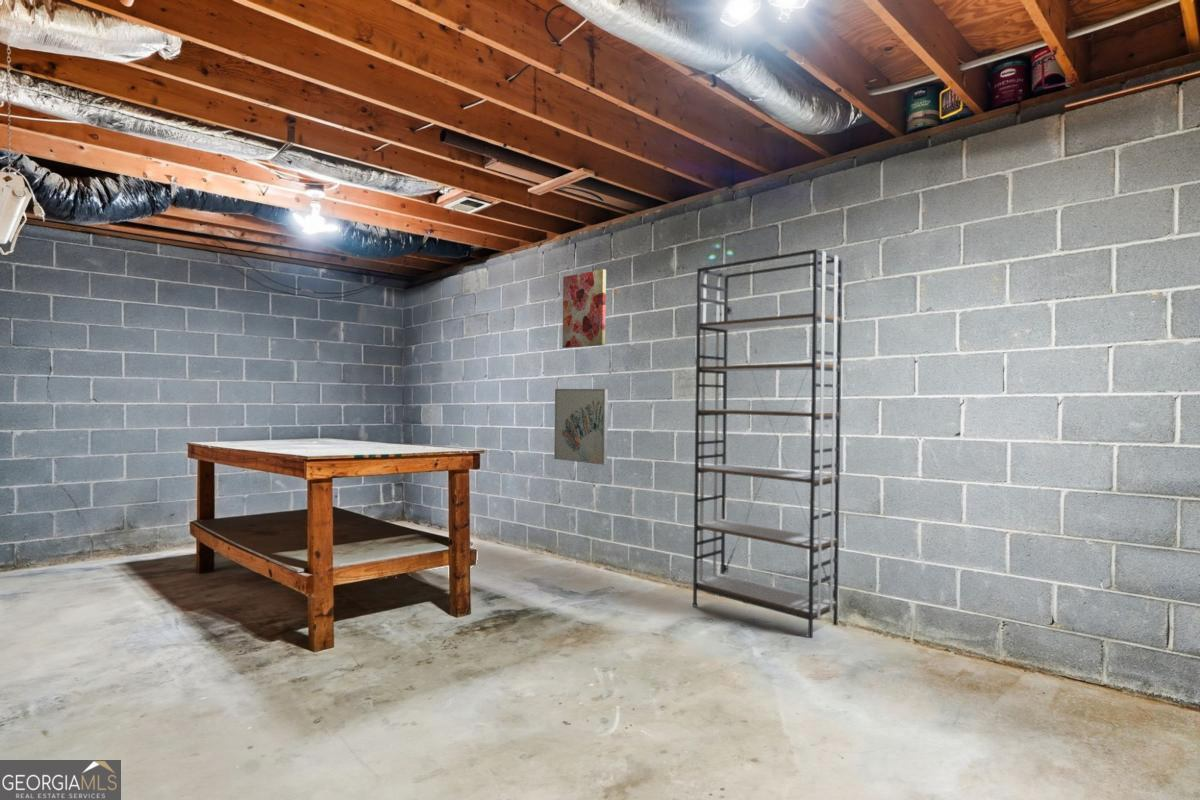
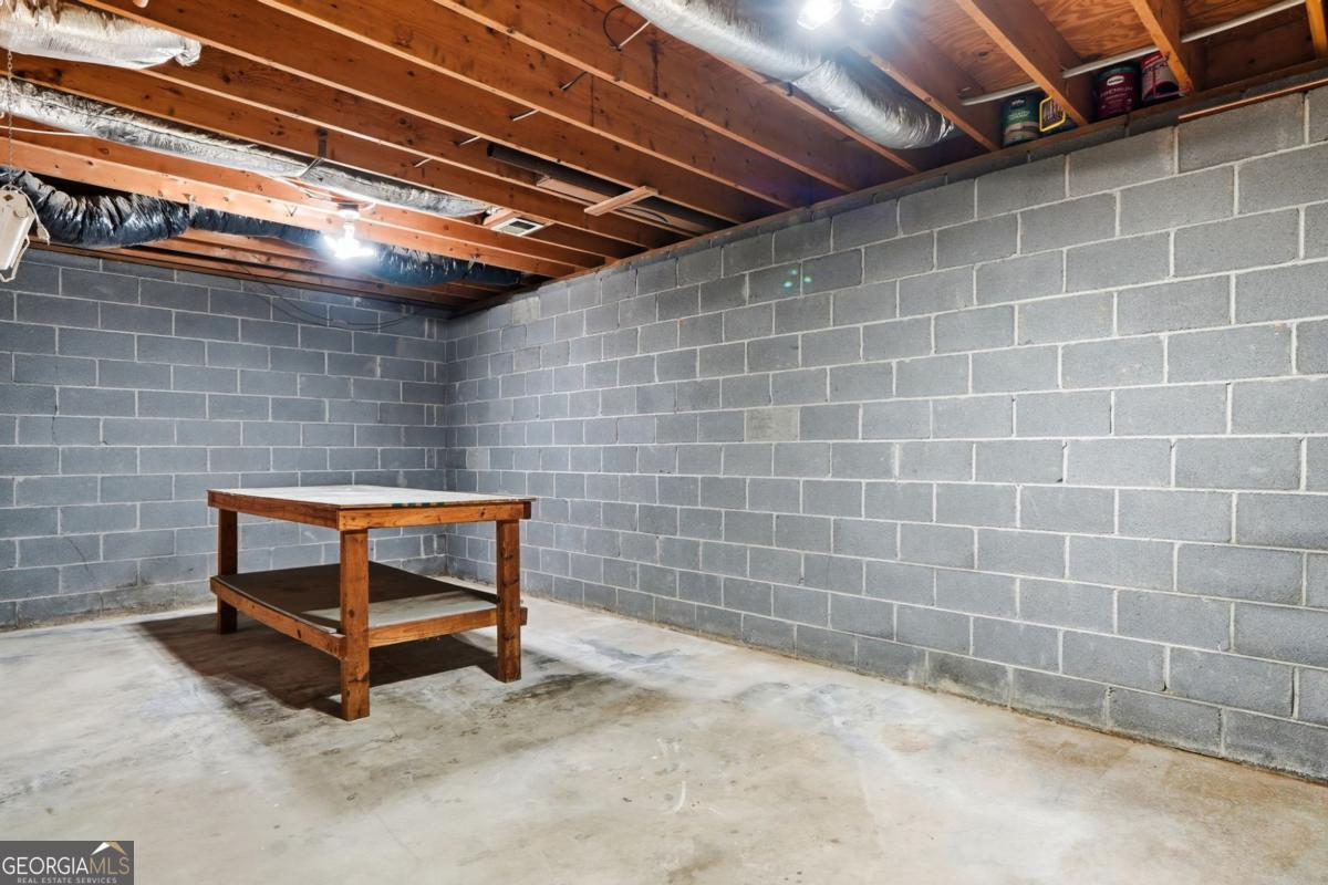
- wall art (583, 309)
- shelving unit (775, 436)
- wall art (580, 425)
